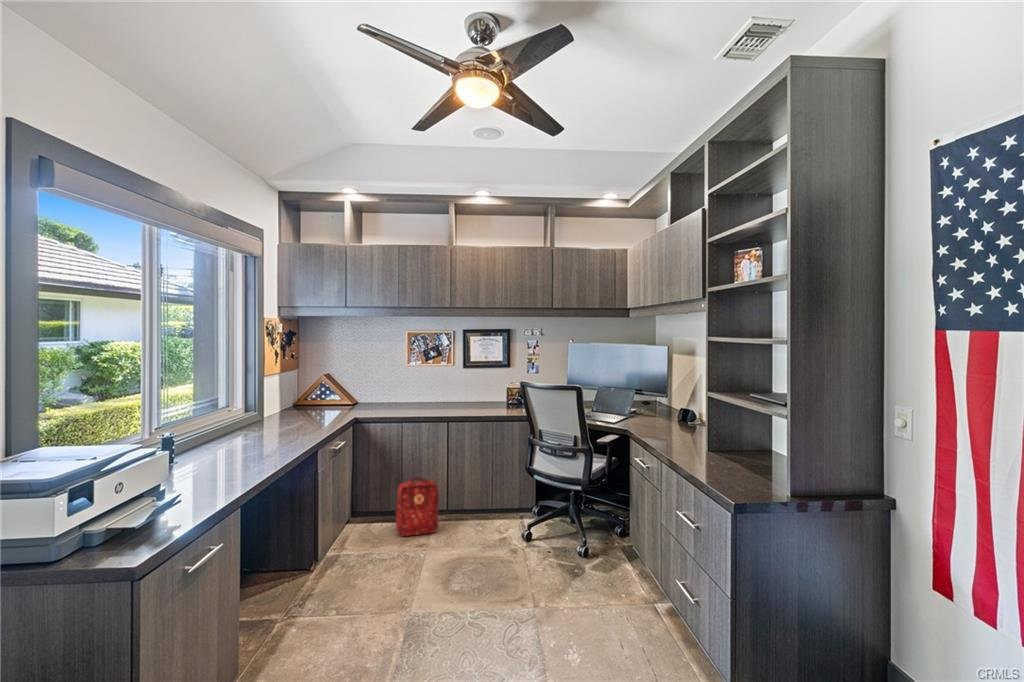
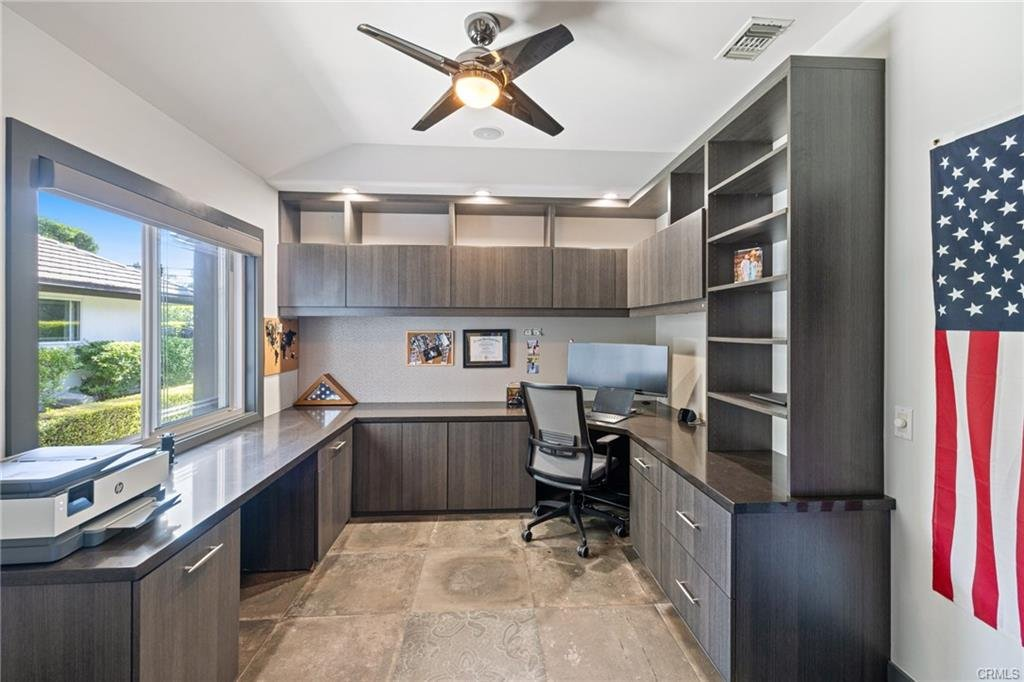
- backpack (416, 502)
